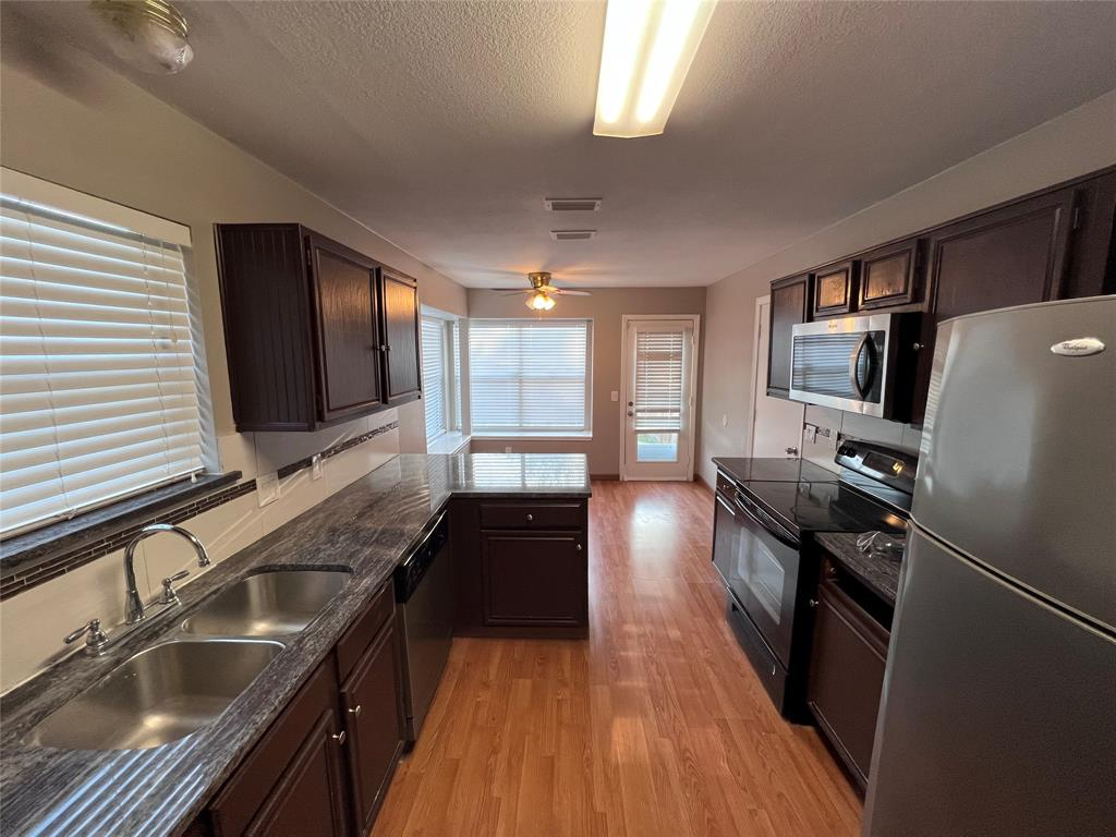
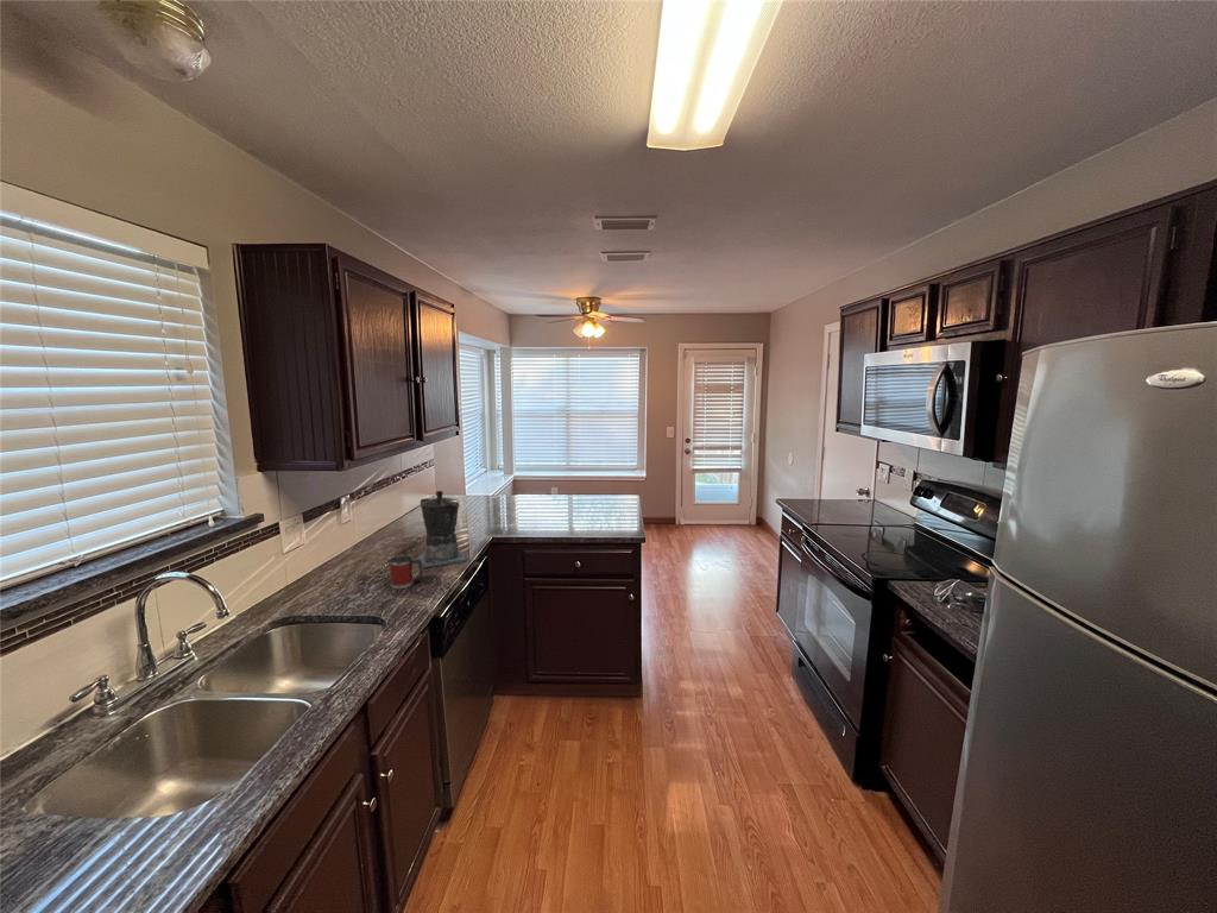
+ coffee maker (440, 524)
+ mug (404, 572)
